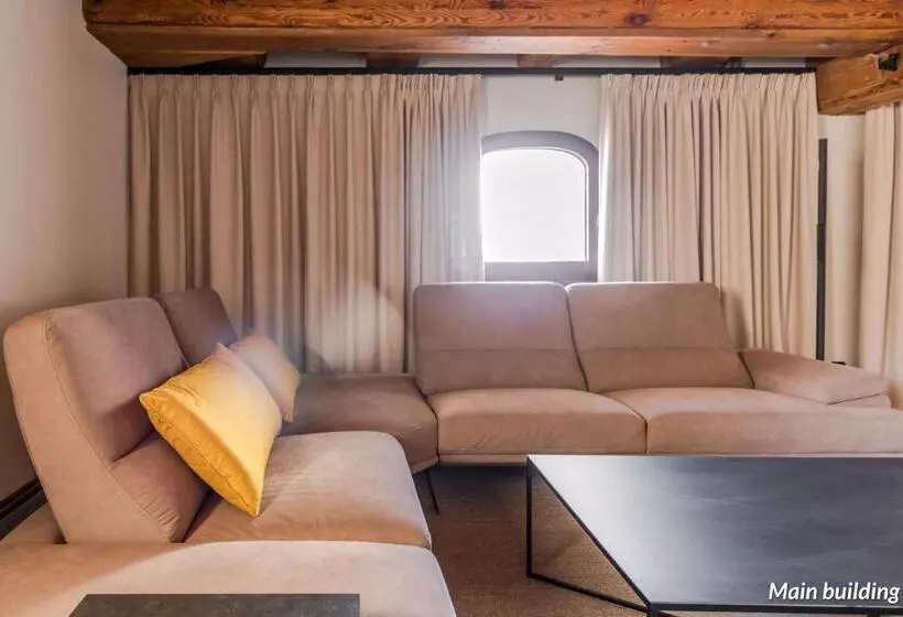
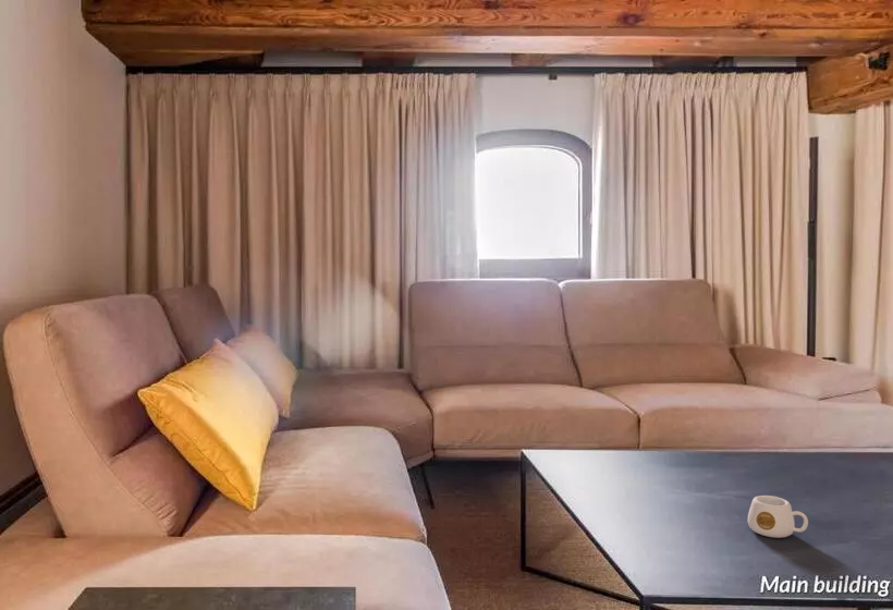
+ mug (778, 517)
